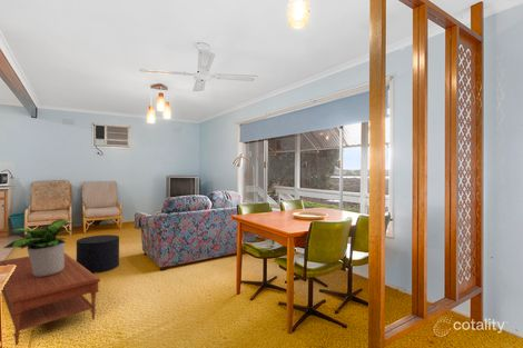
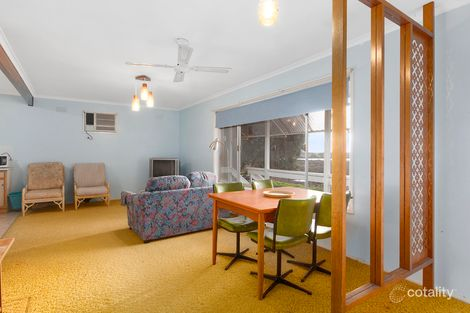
- coffee table (42, 287)
- potted plant (43, 249)
- stool (98, 252)
